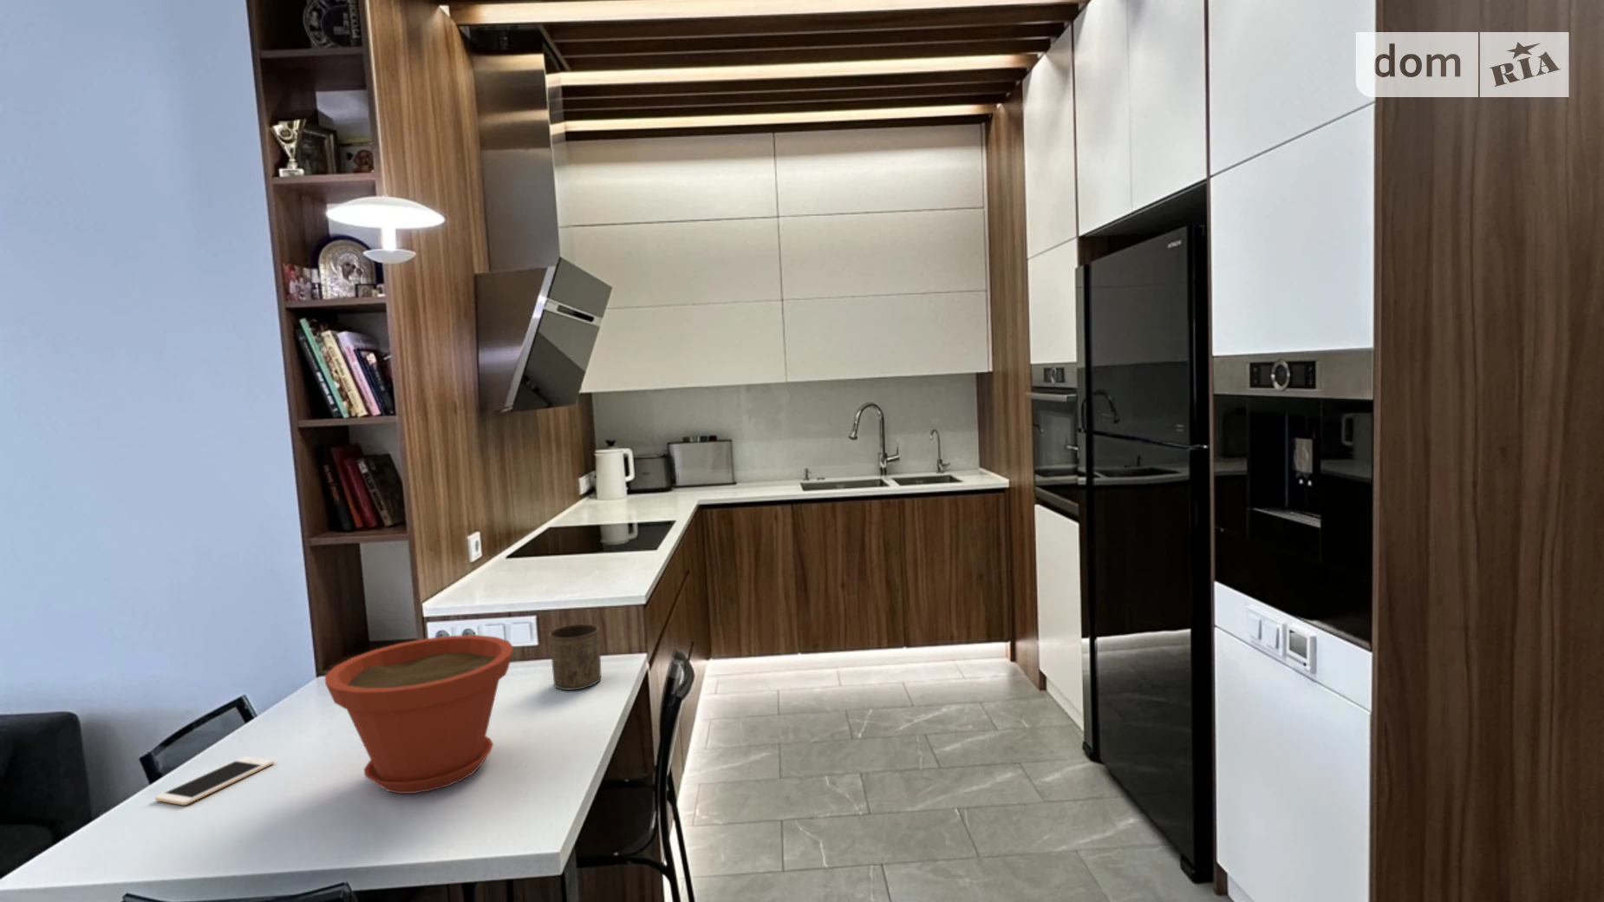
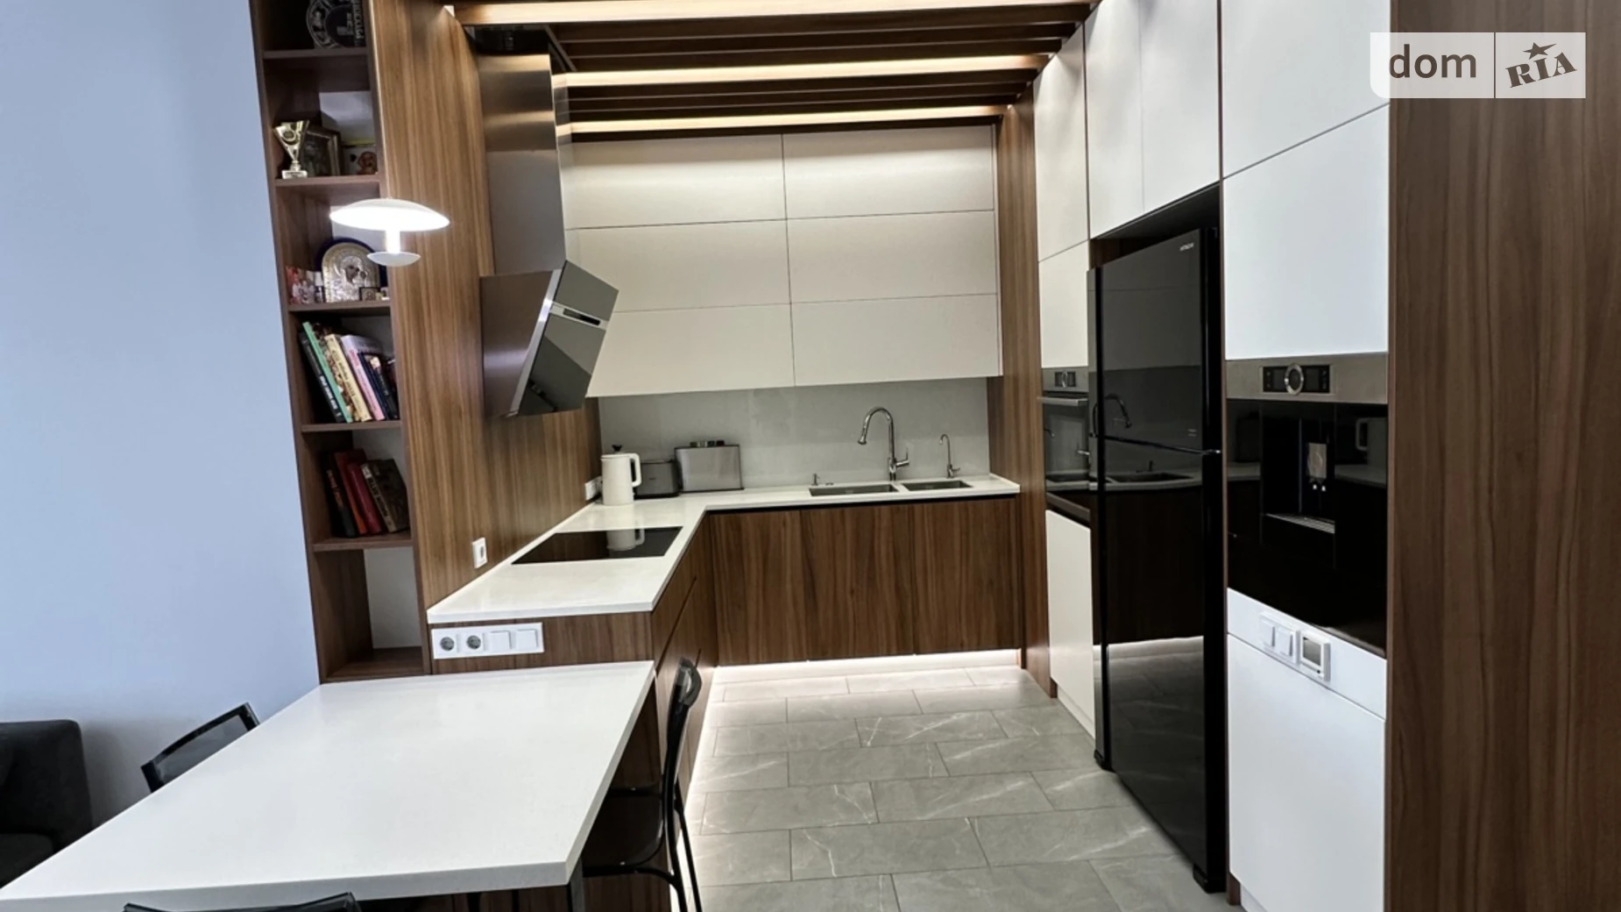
- plant pot (427, 716)
- cell phone (217, 779)
- cup (576, 656)
